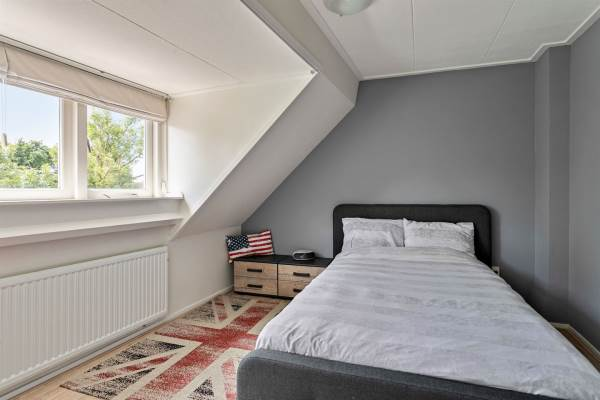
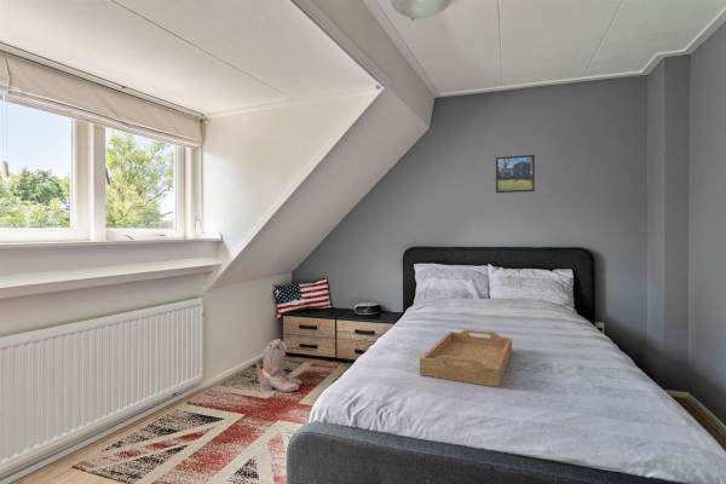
+ serving tray (469, 352)
+ boots (282, 363)
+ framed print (514, 174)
